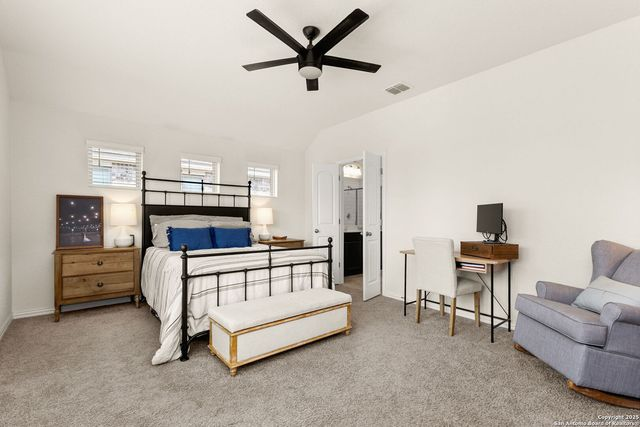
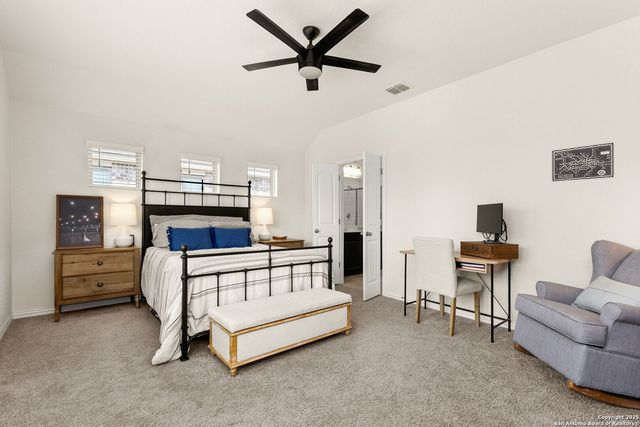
+ wall art (581, 163)
